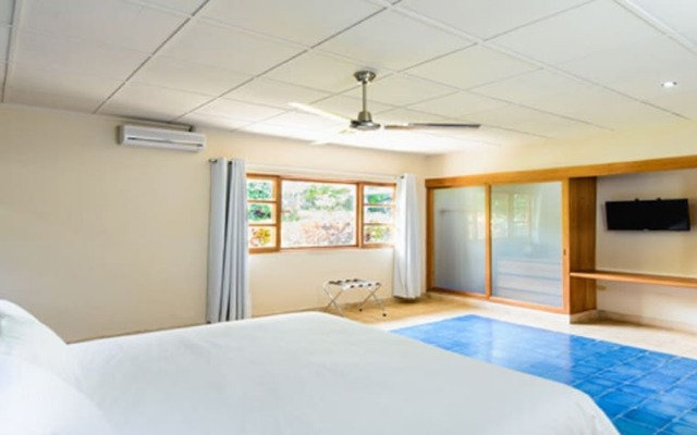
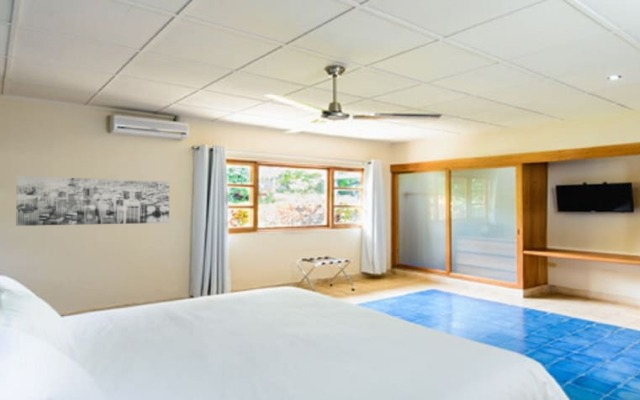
+ wall art (99, 201)
